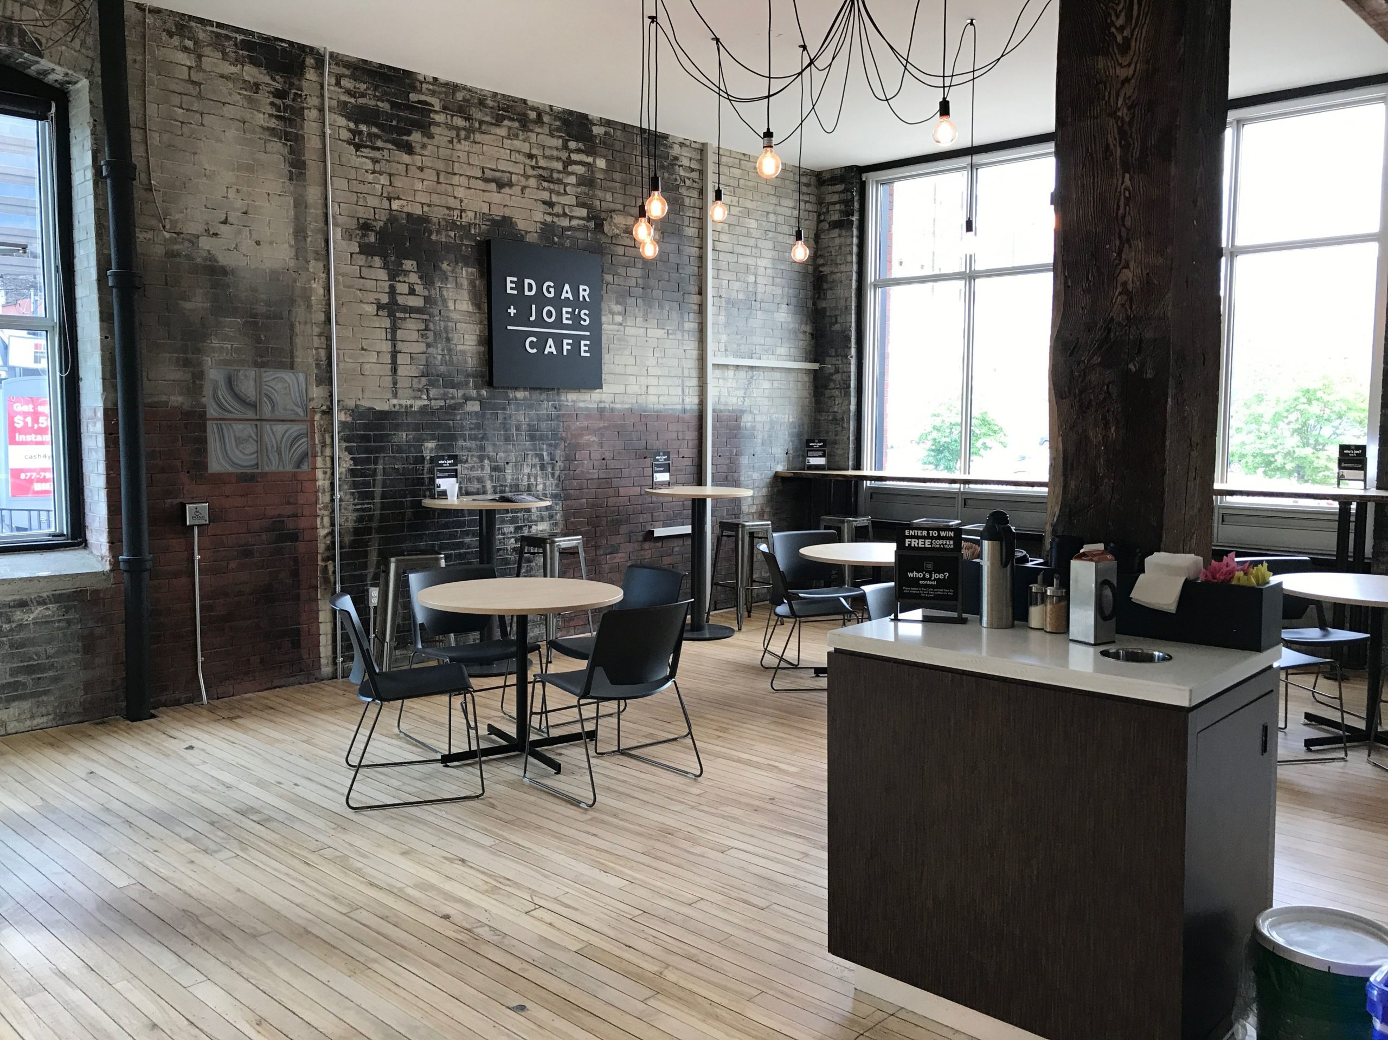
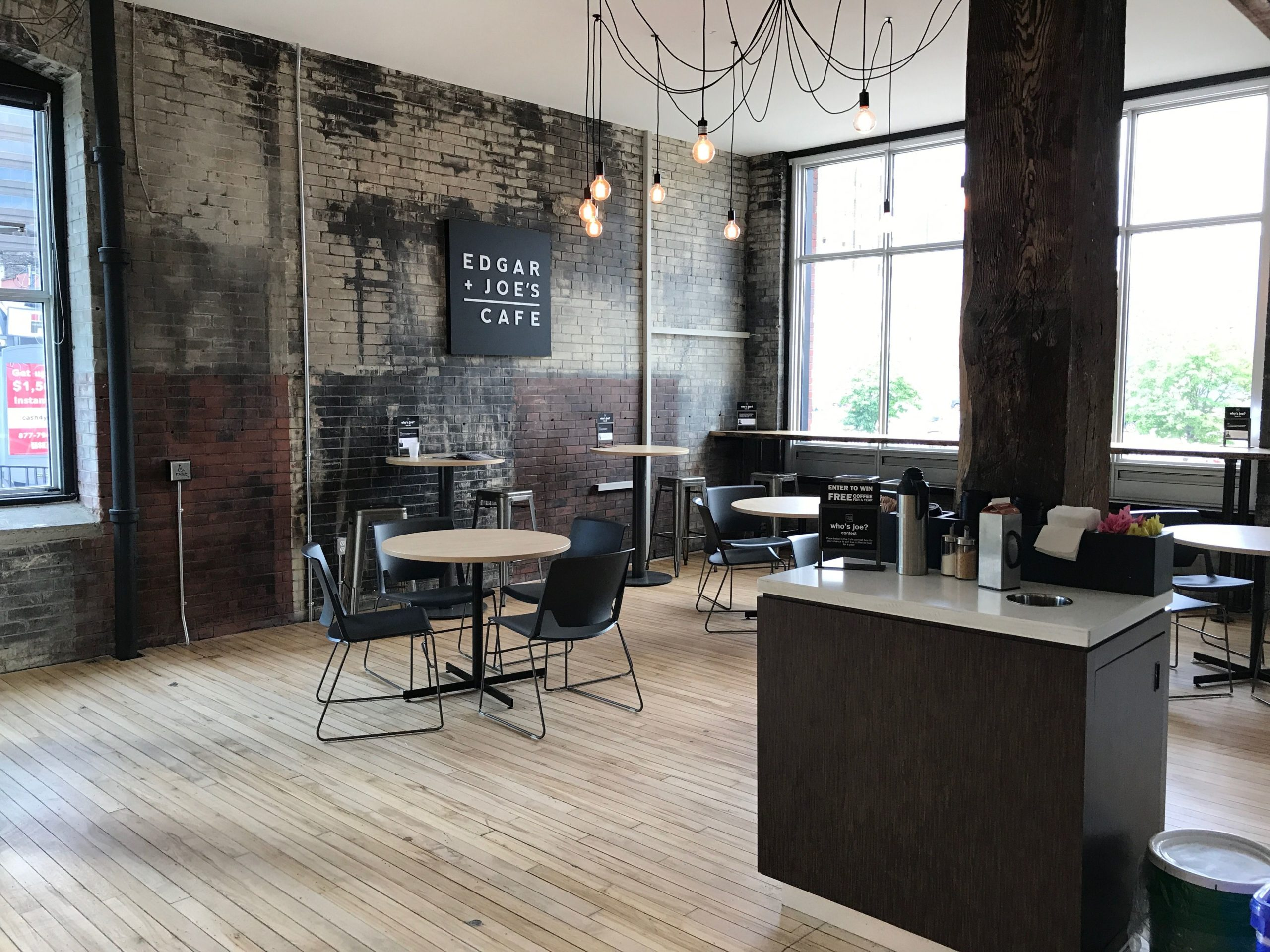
- wall art (259, 422)
